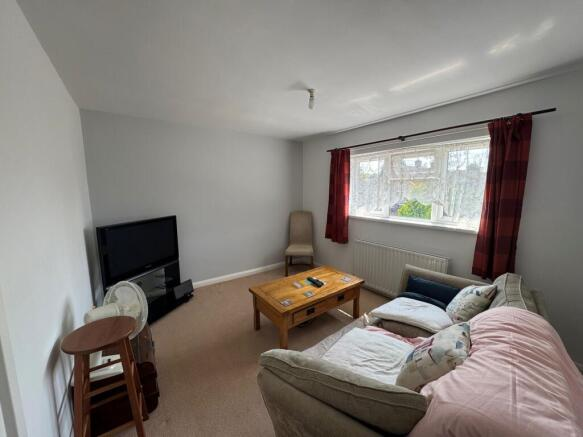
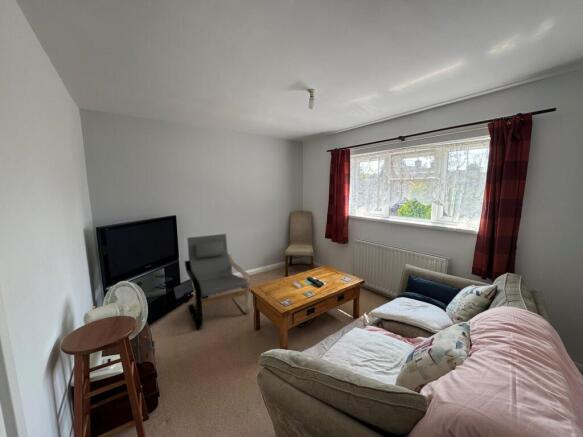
+ armchair (216, 275)
